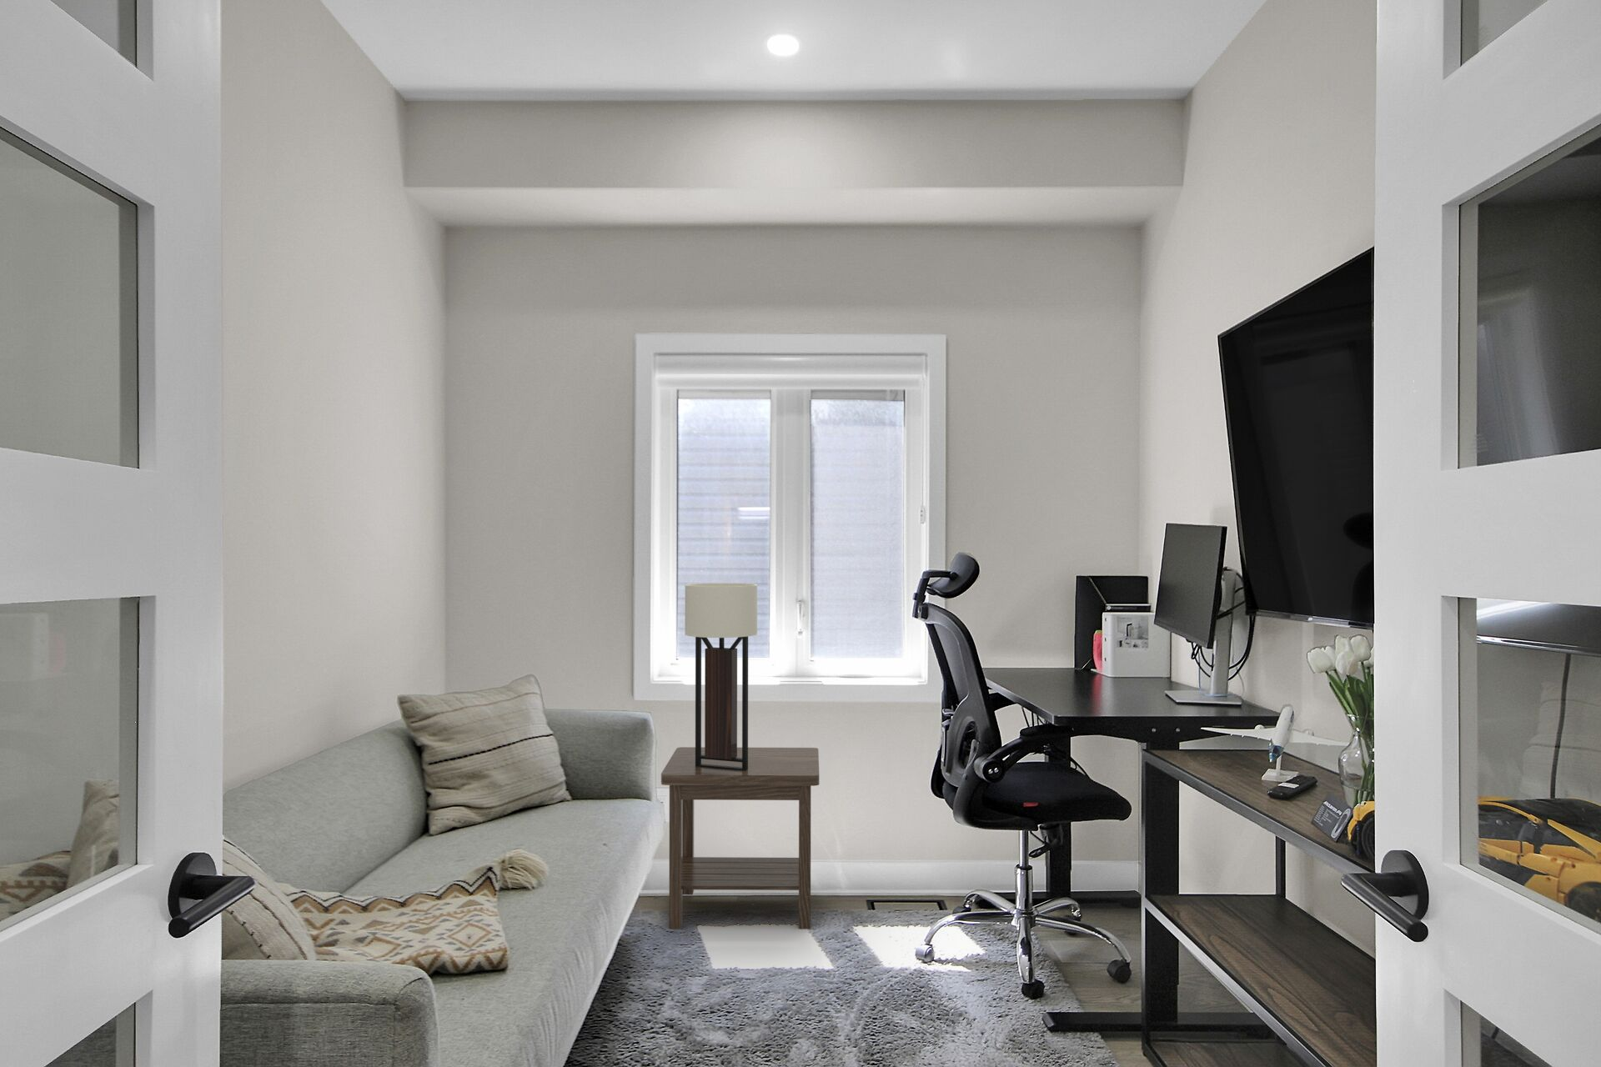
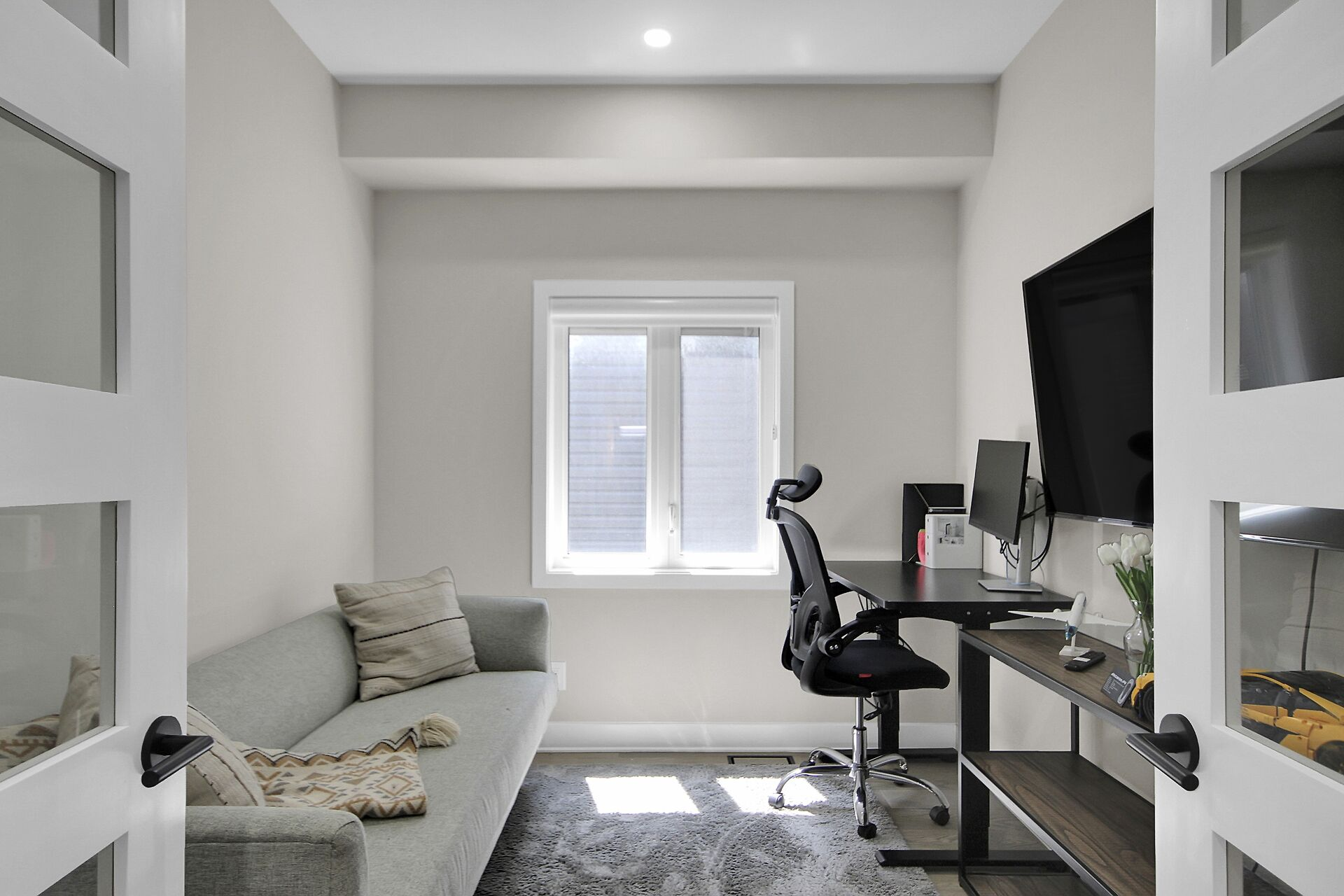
- side table (743, 857)
- wall sconce (721, 675)
